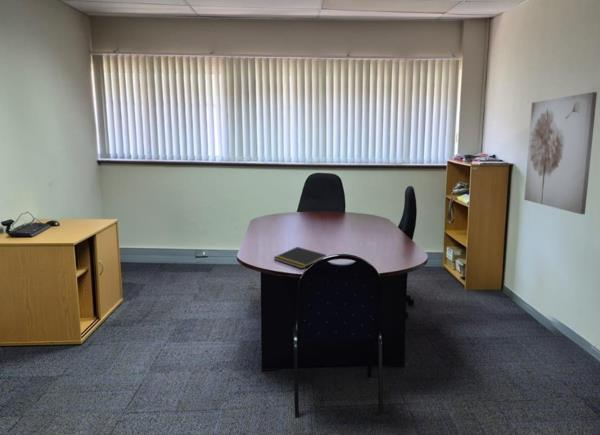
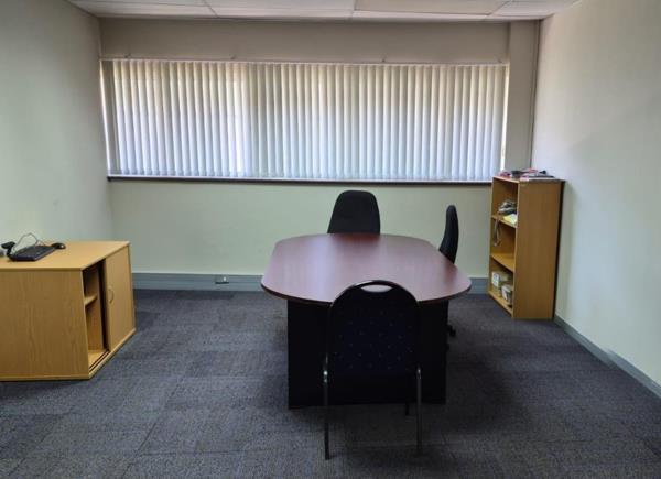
- notepad (299, 257)
- wall art (555, 153)
